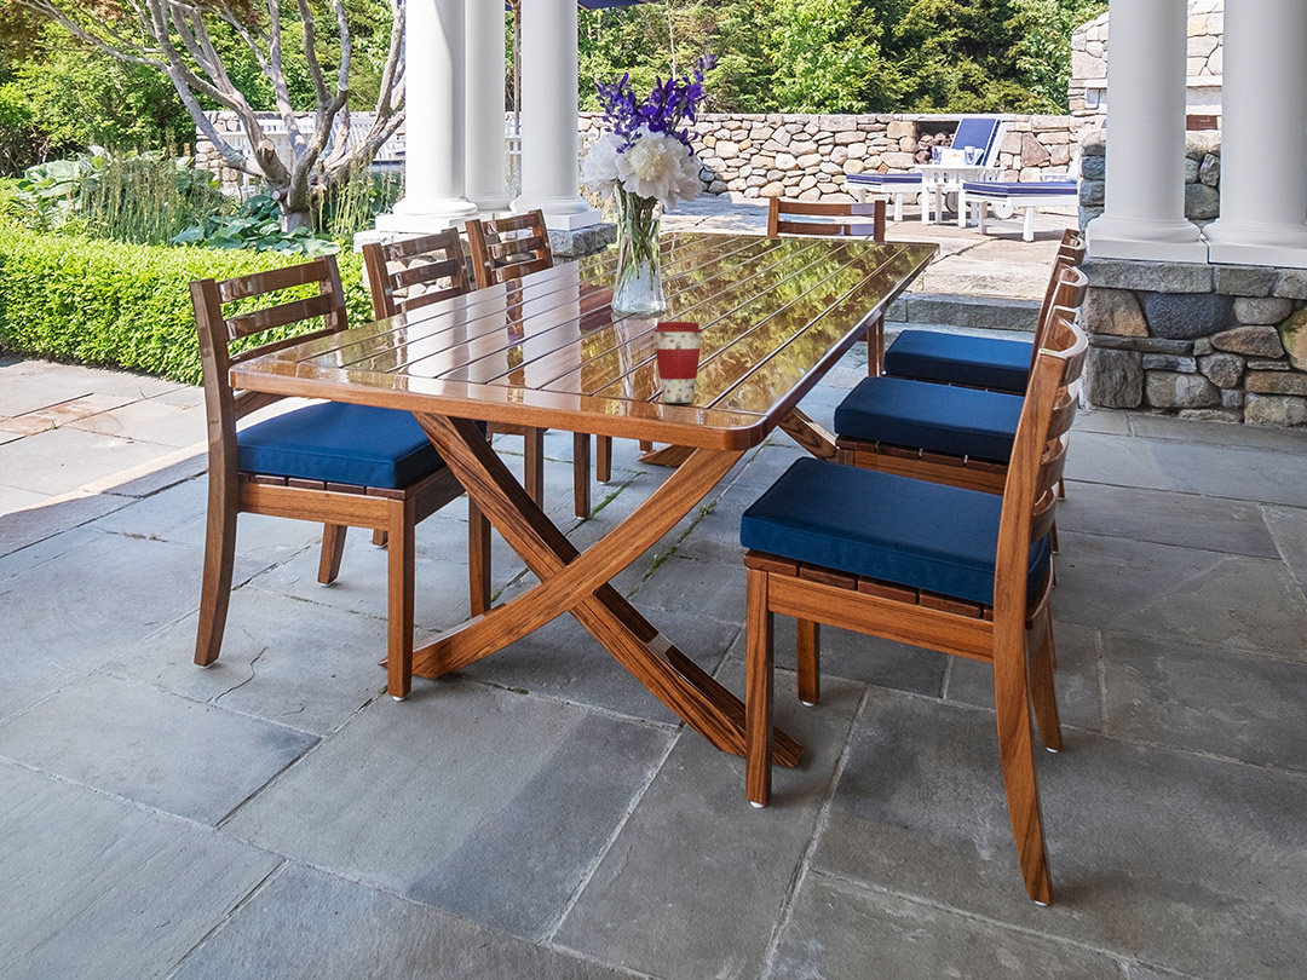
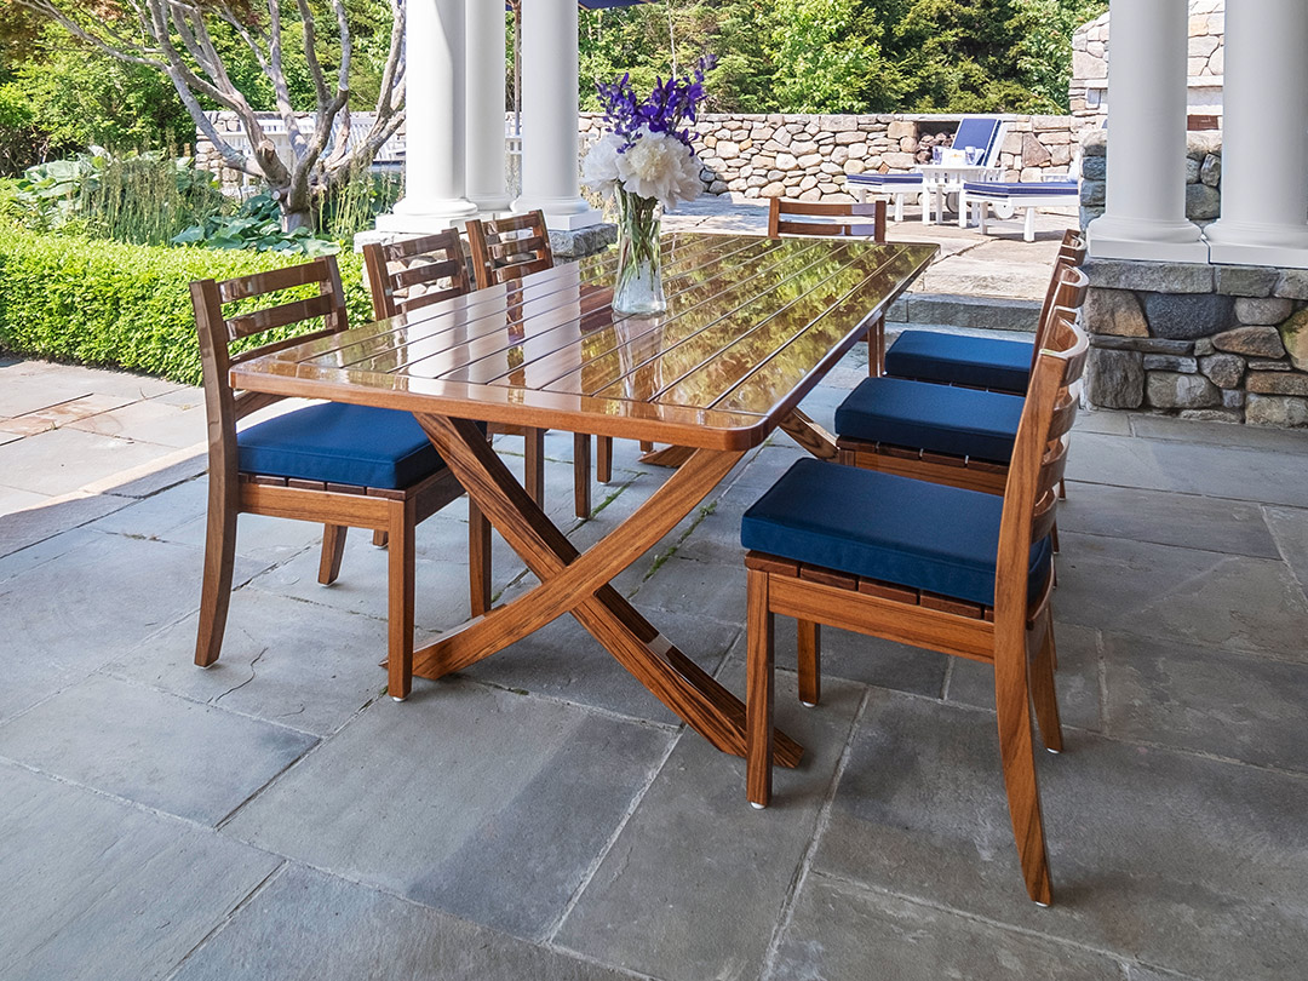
- coffee cup (678, 362)
